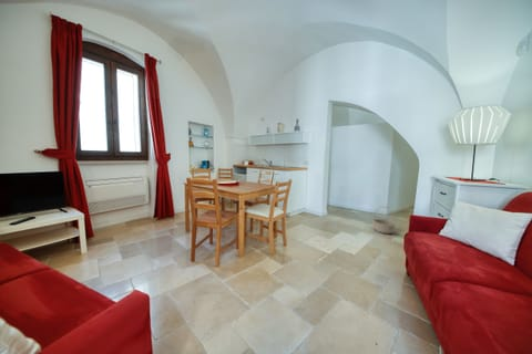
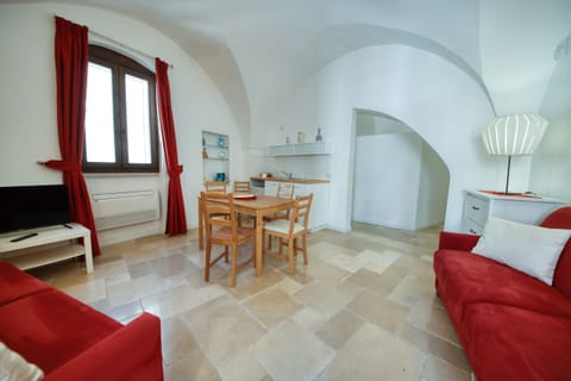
- basket (383, 220)
